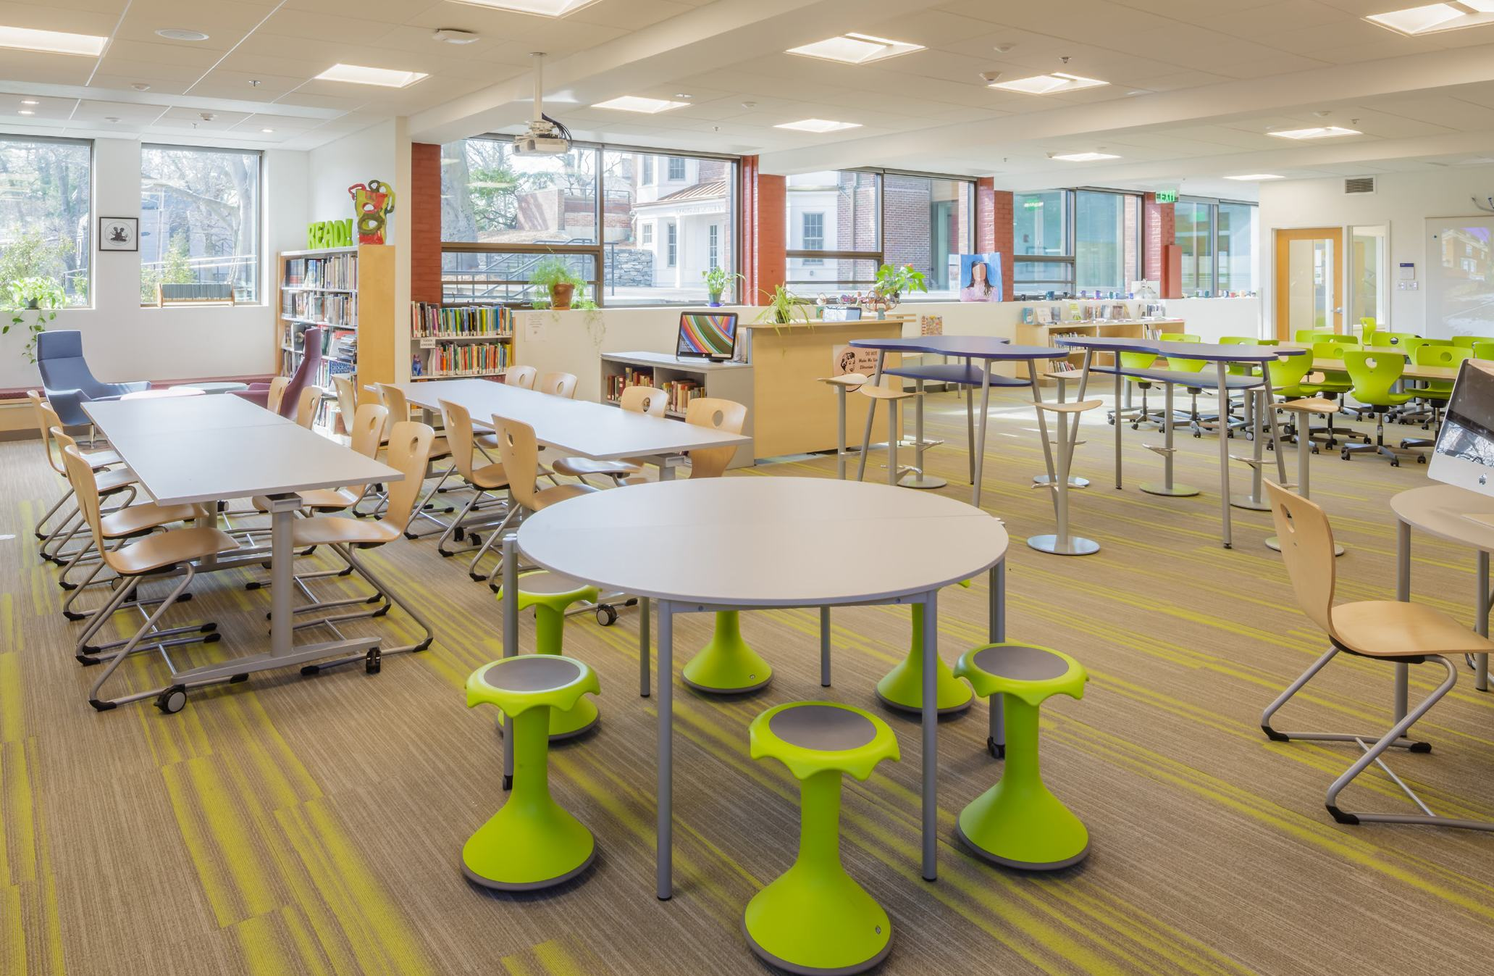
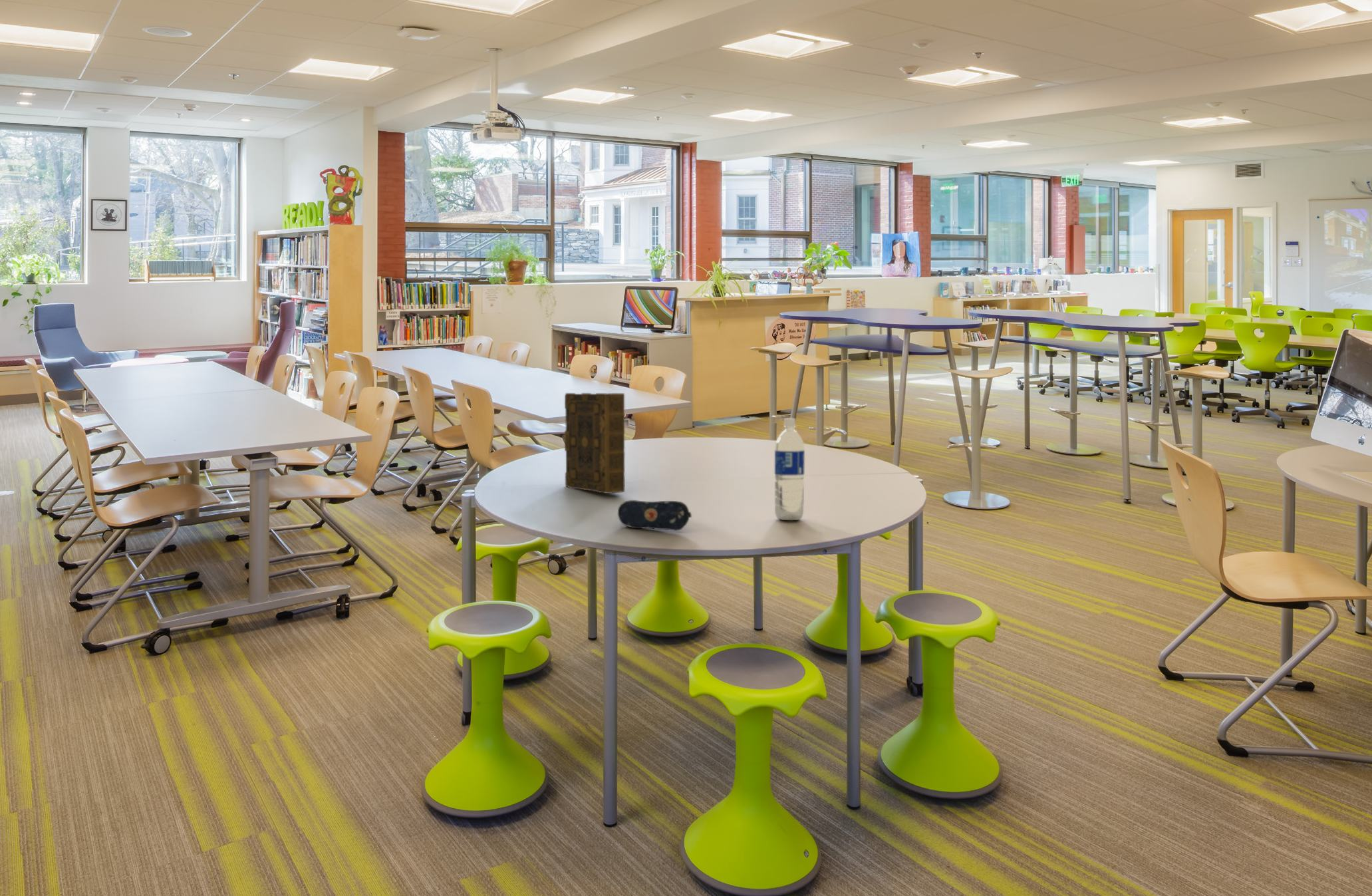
+ book (595, 442)
+ pencil case (653, 514)
+ water bottle (789, 469)
